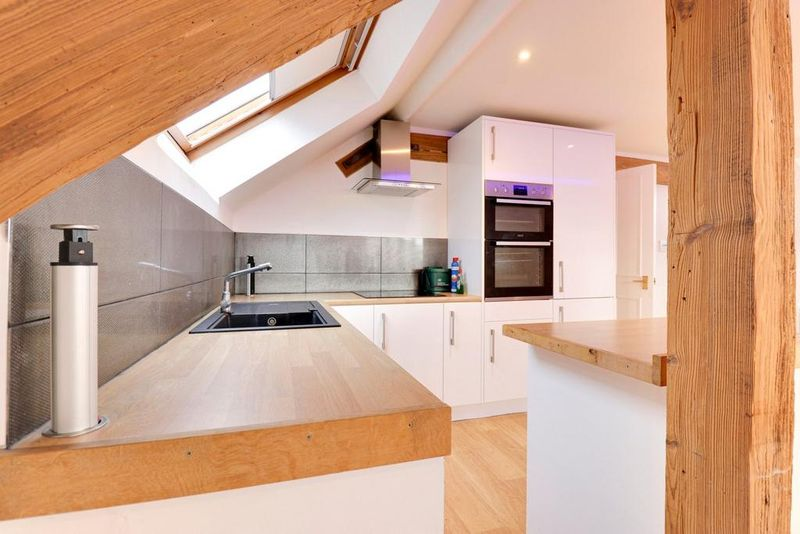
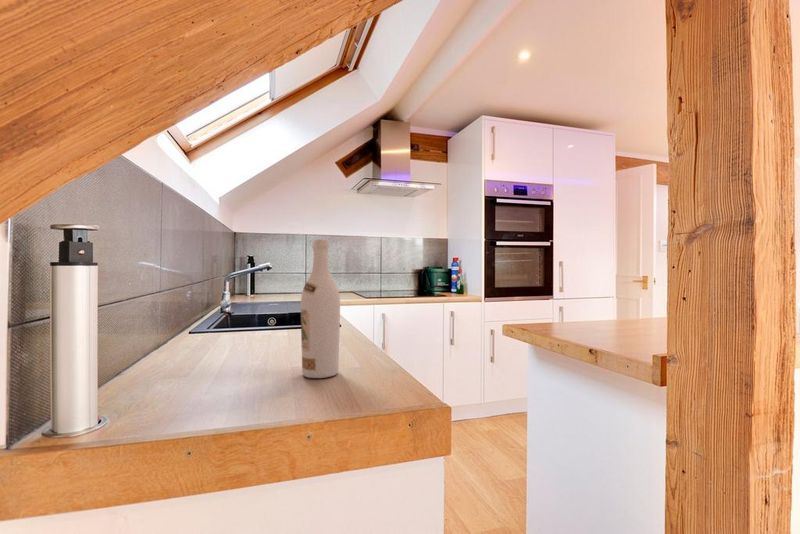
+ wine bottle (320, 306)
